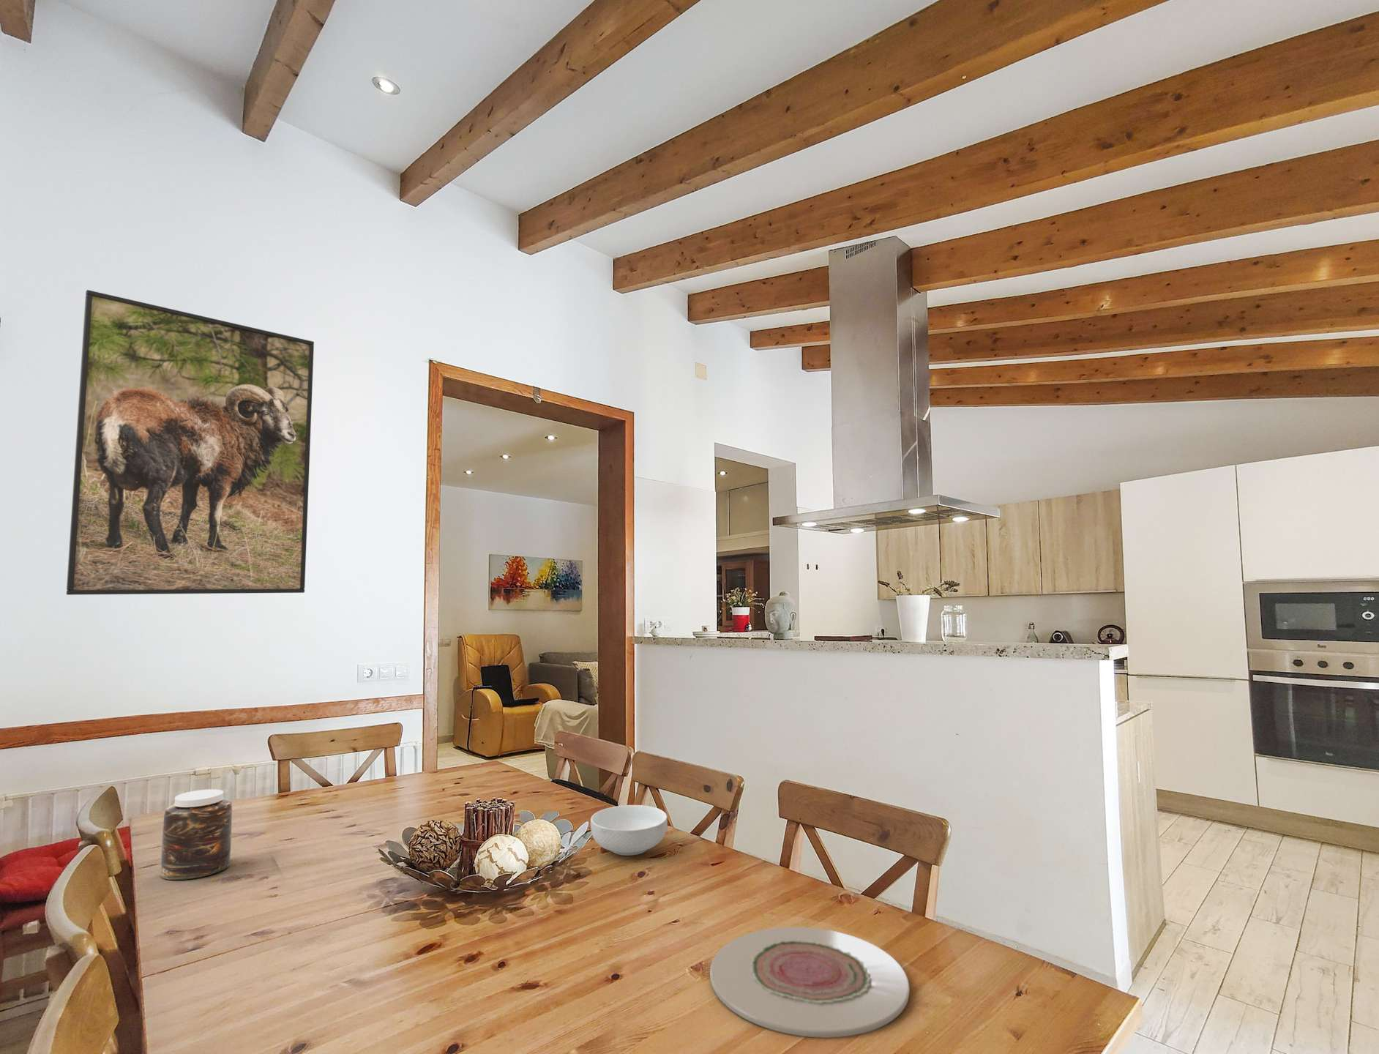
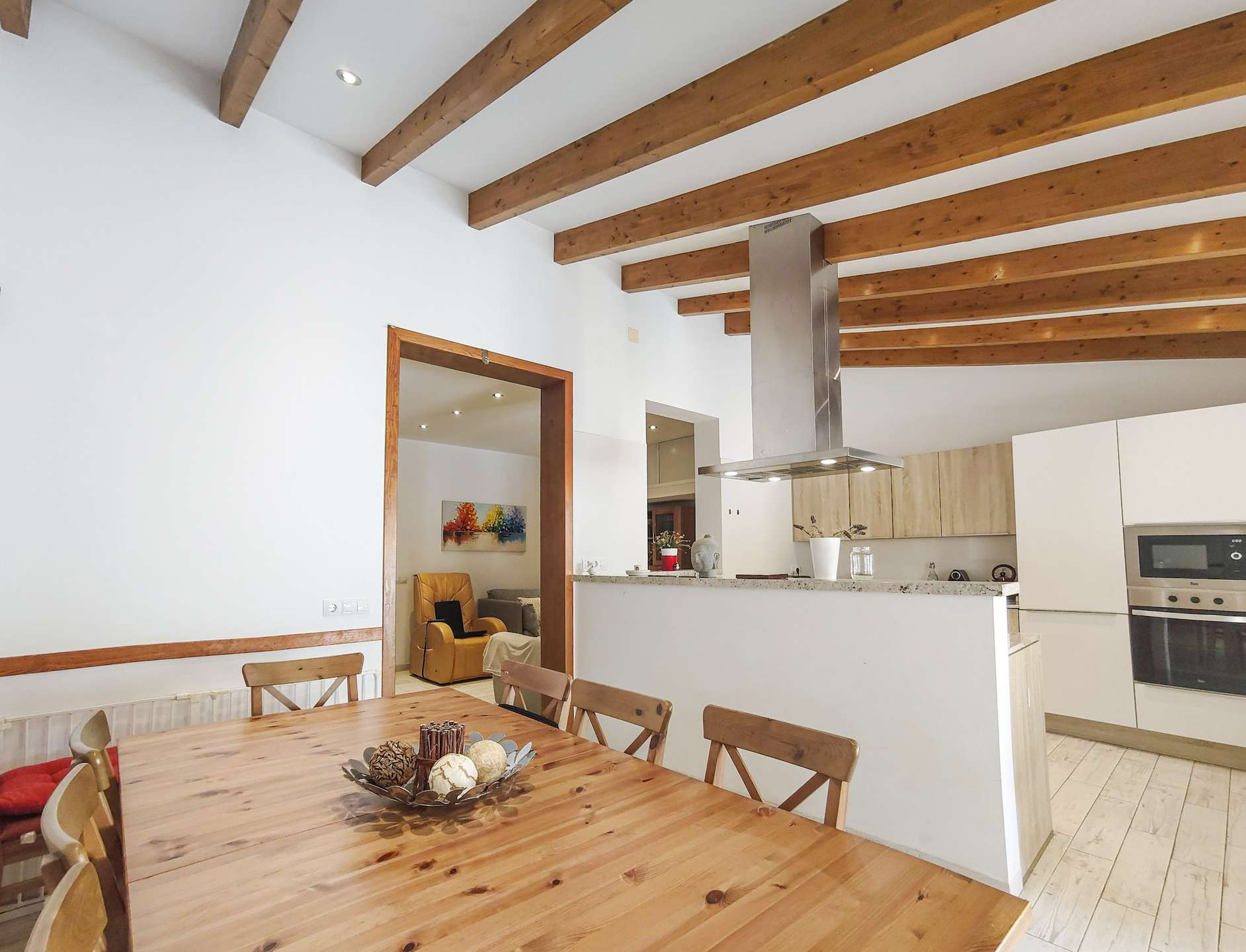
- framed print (204, 454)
- cereal bowl (629, 833)
- plate (807, 973)
- jar (198, 831)
